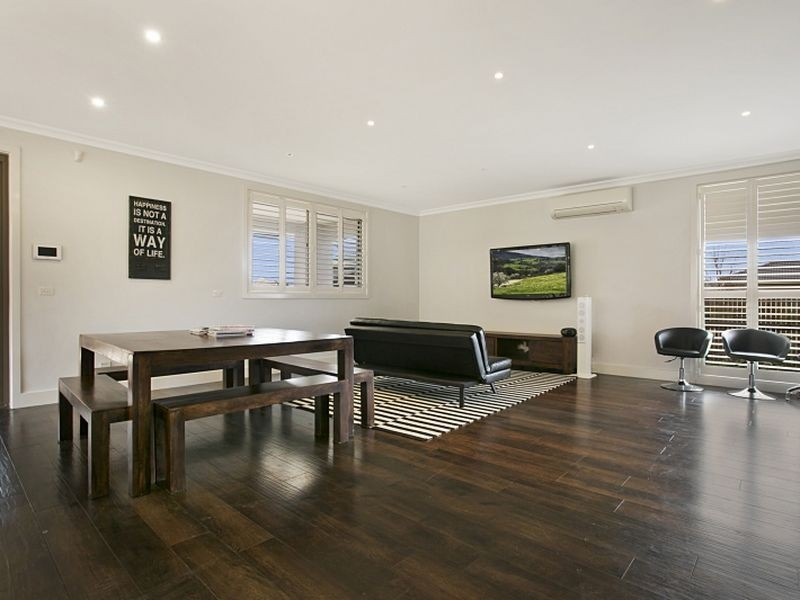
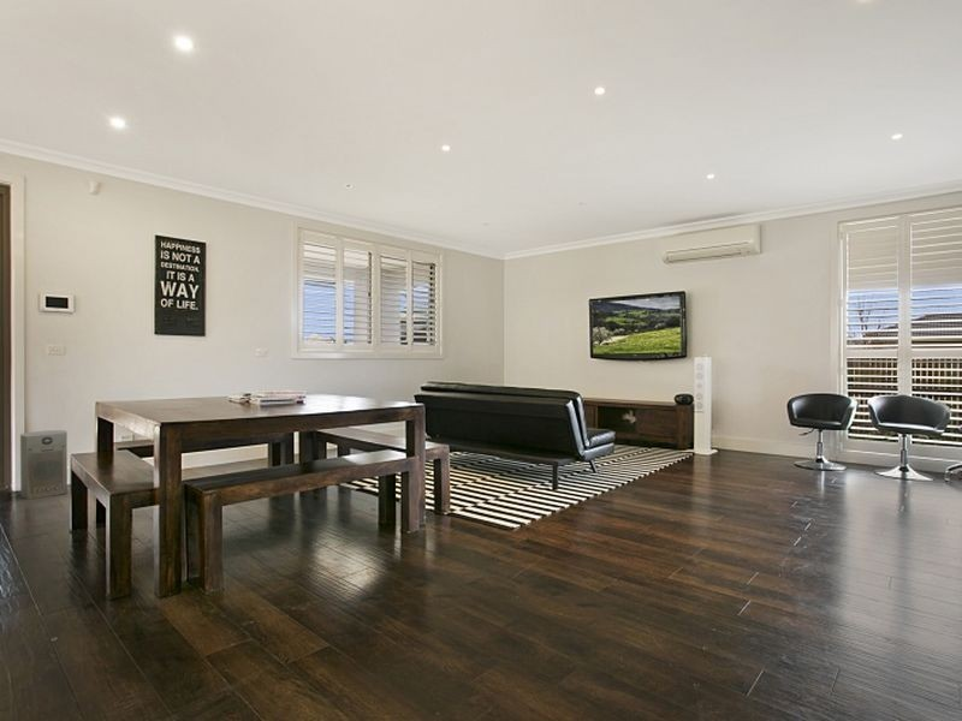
+ fan (43, 463)
